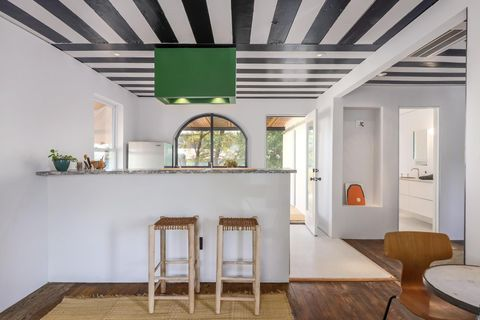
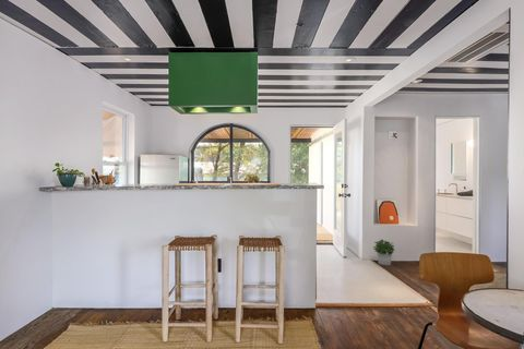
+ potted plant (383, 252)
